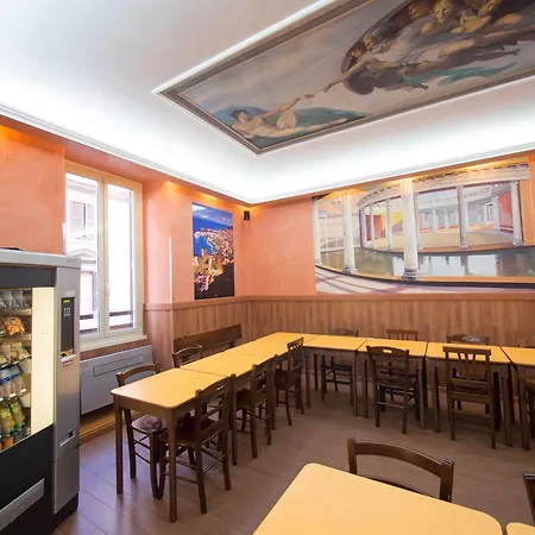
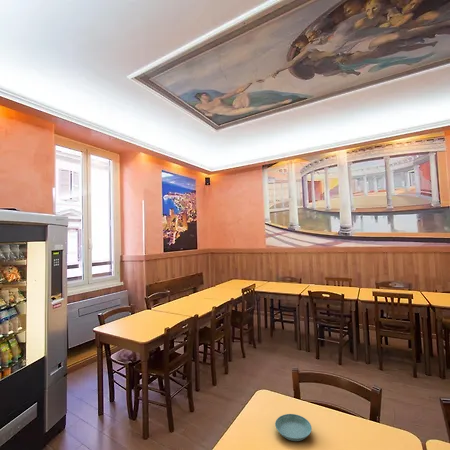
+ saucer (293, 428)
